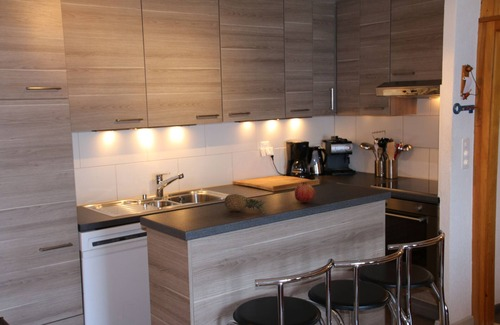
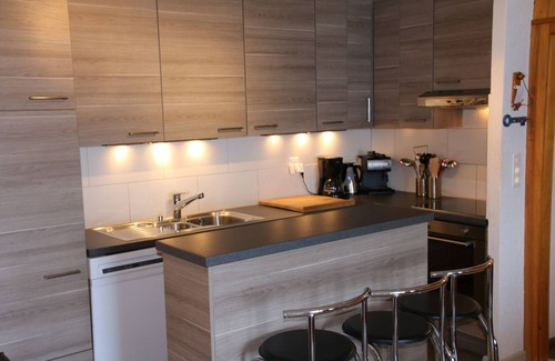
- fruit (245, 202)
- fruit (304, 192)
